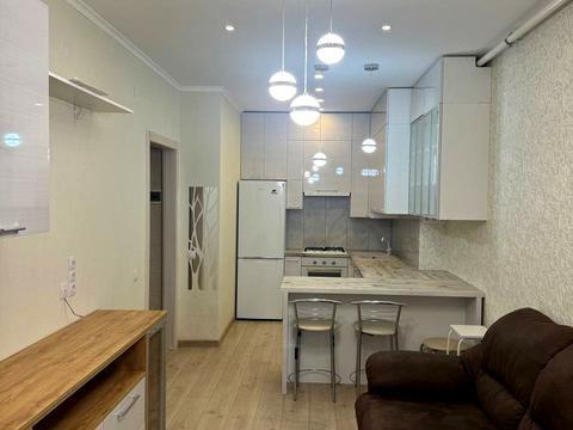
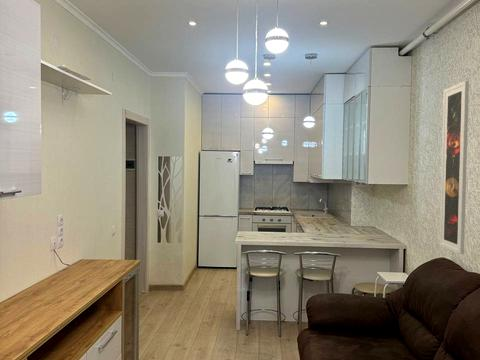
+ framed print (453, 168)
